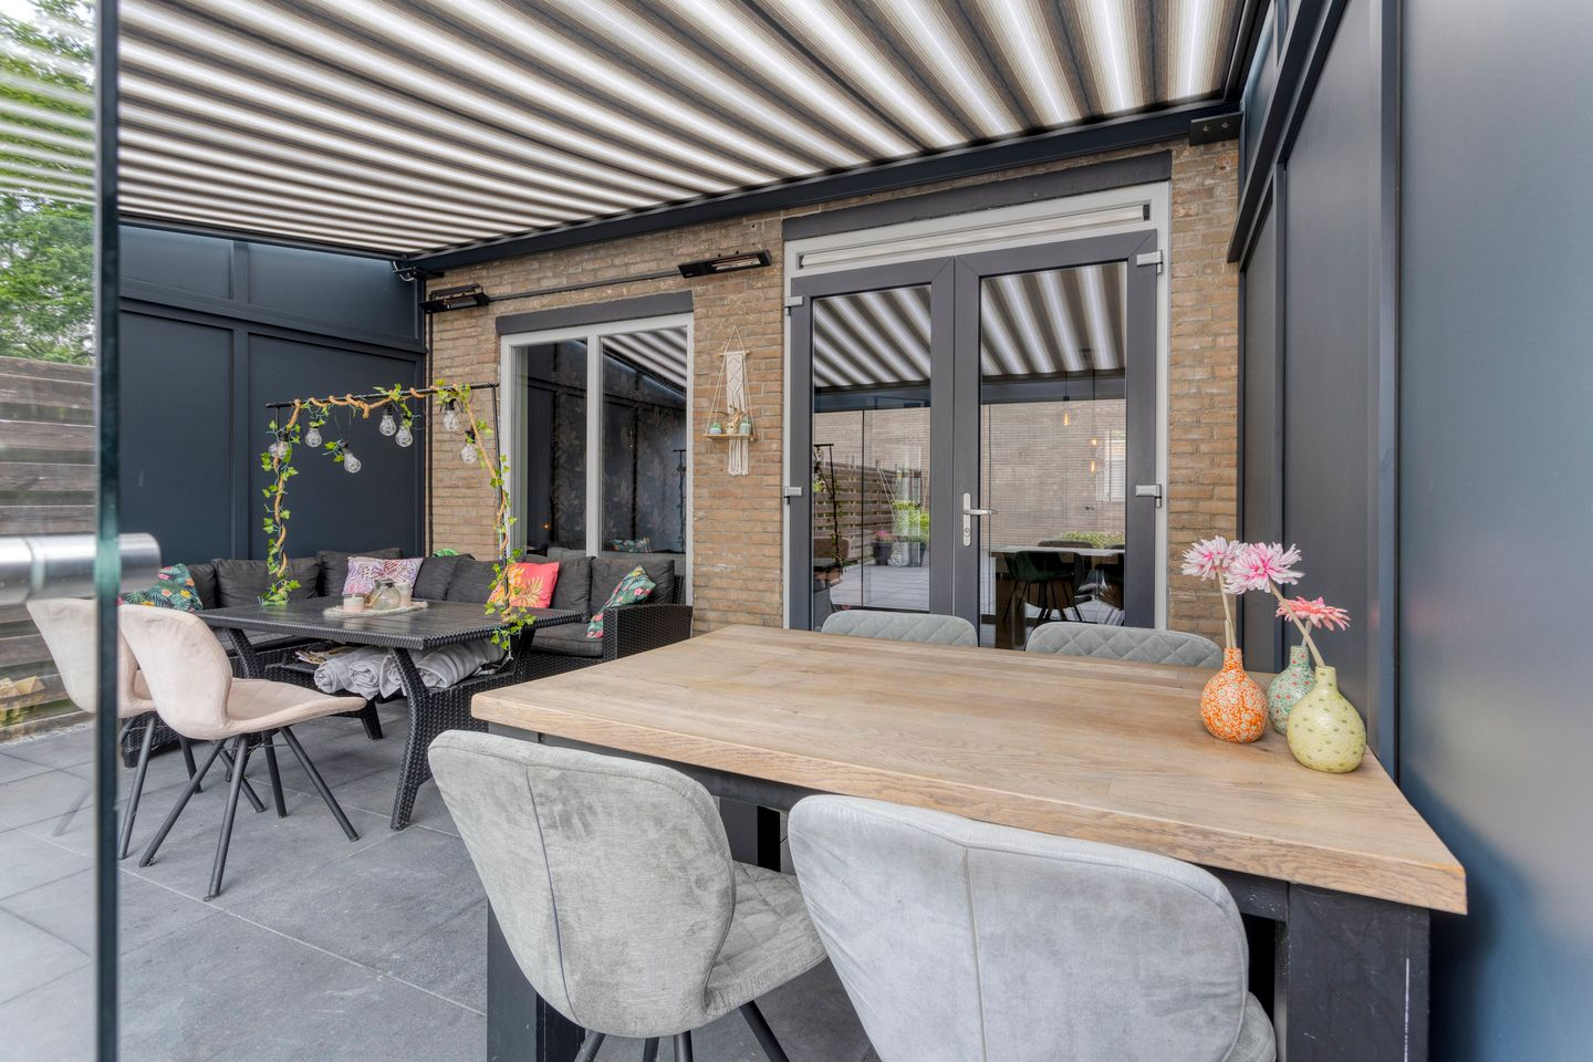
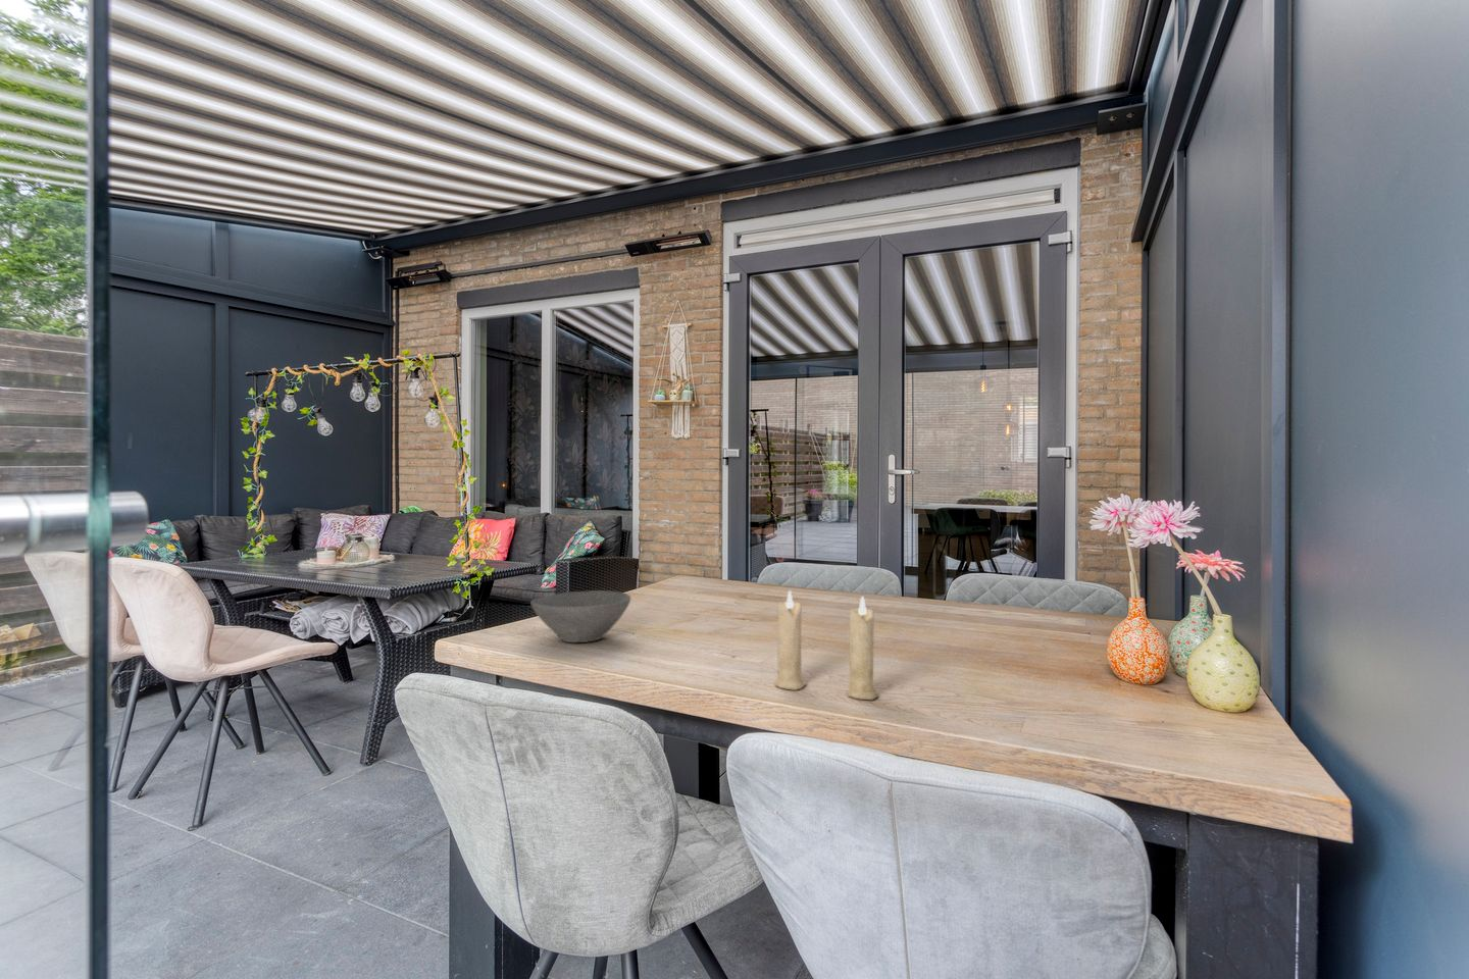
+ candle (800, 640)
+ bowl (581, 618)
